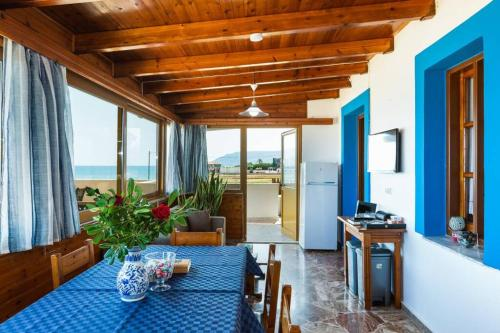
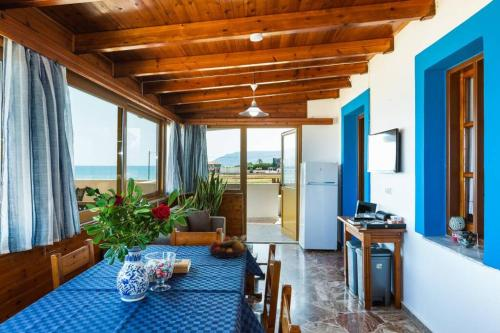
+ fruit bowl (228, 244)
